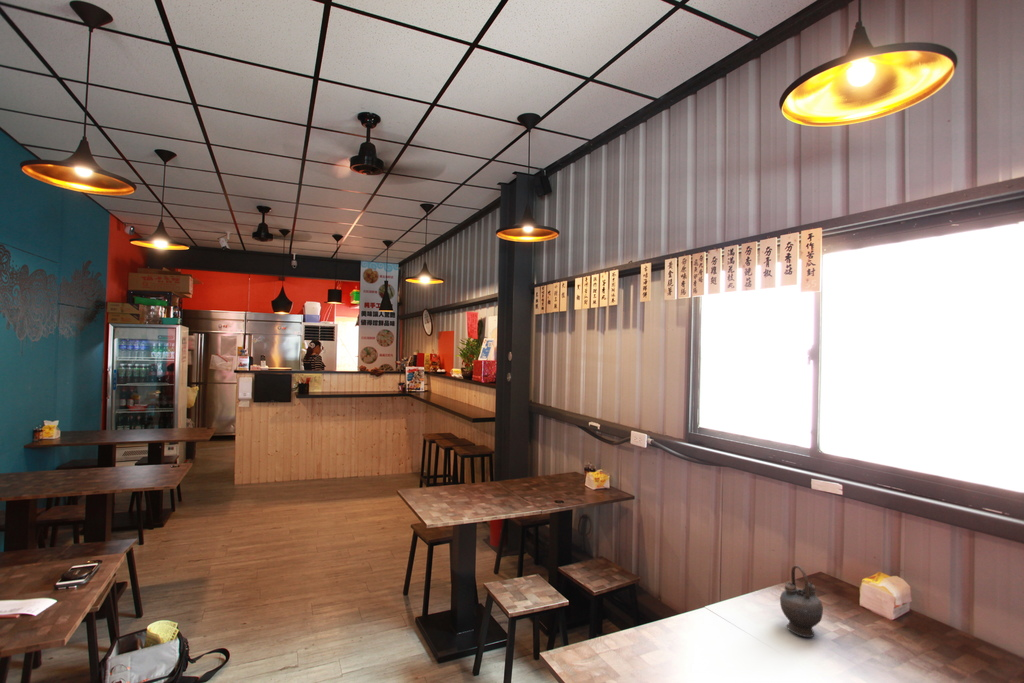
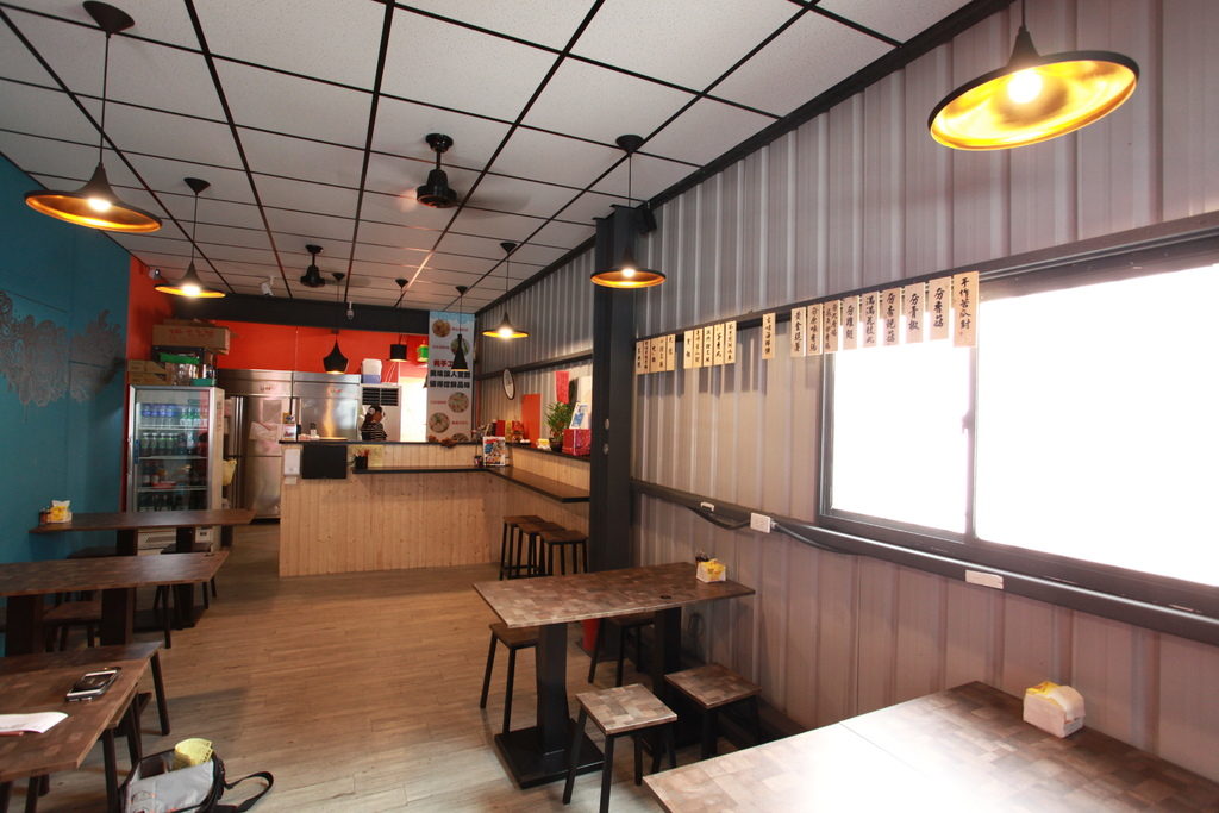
- teapot (798, 596)
